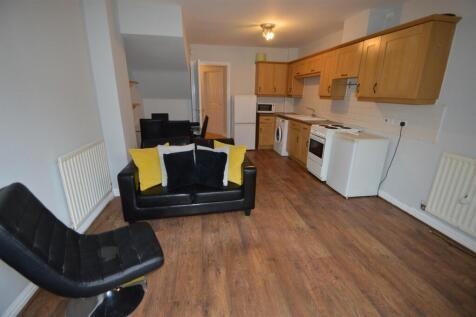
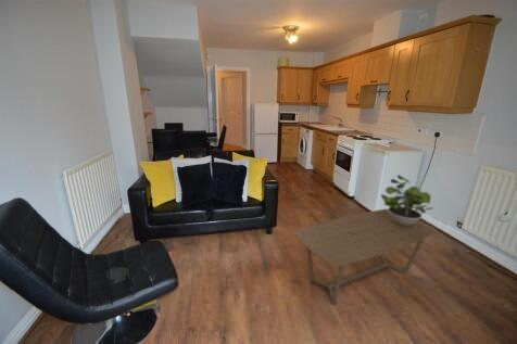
+ potted plant (405, 200)
+ coffee table (363, 254)
